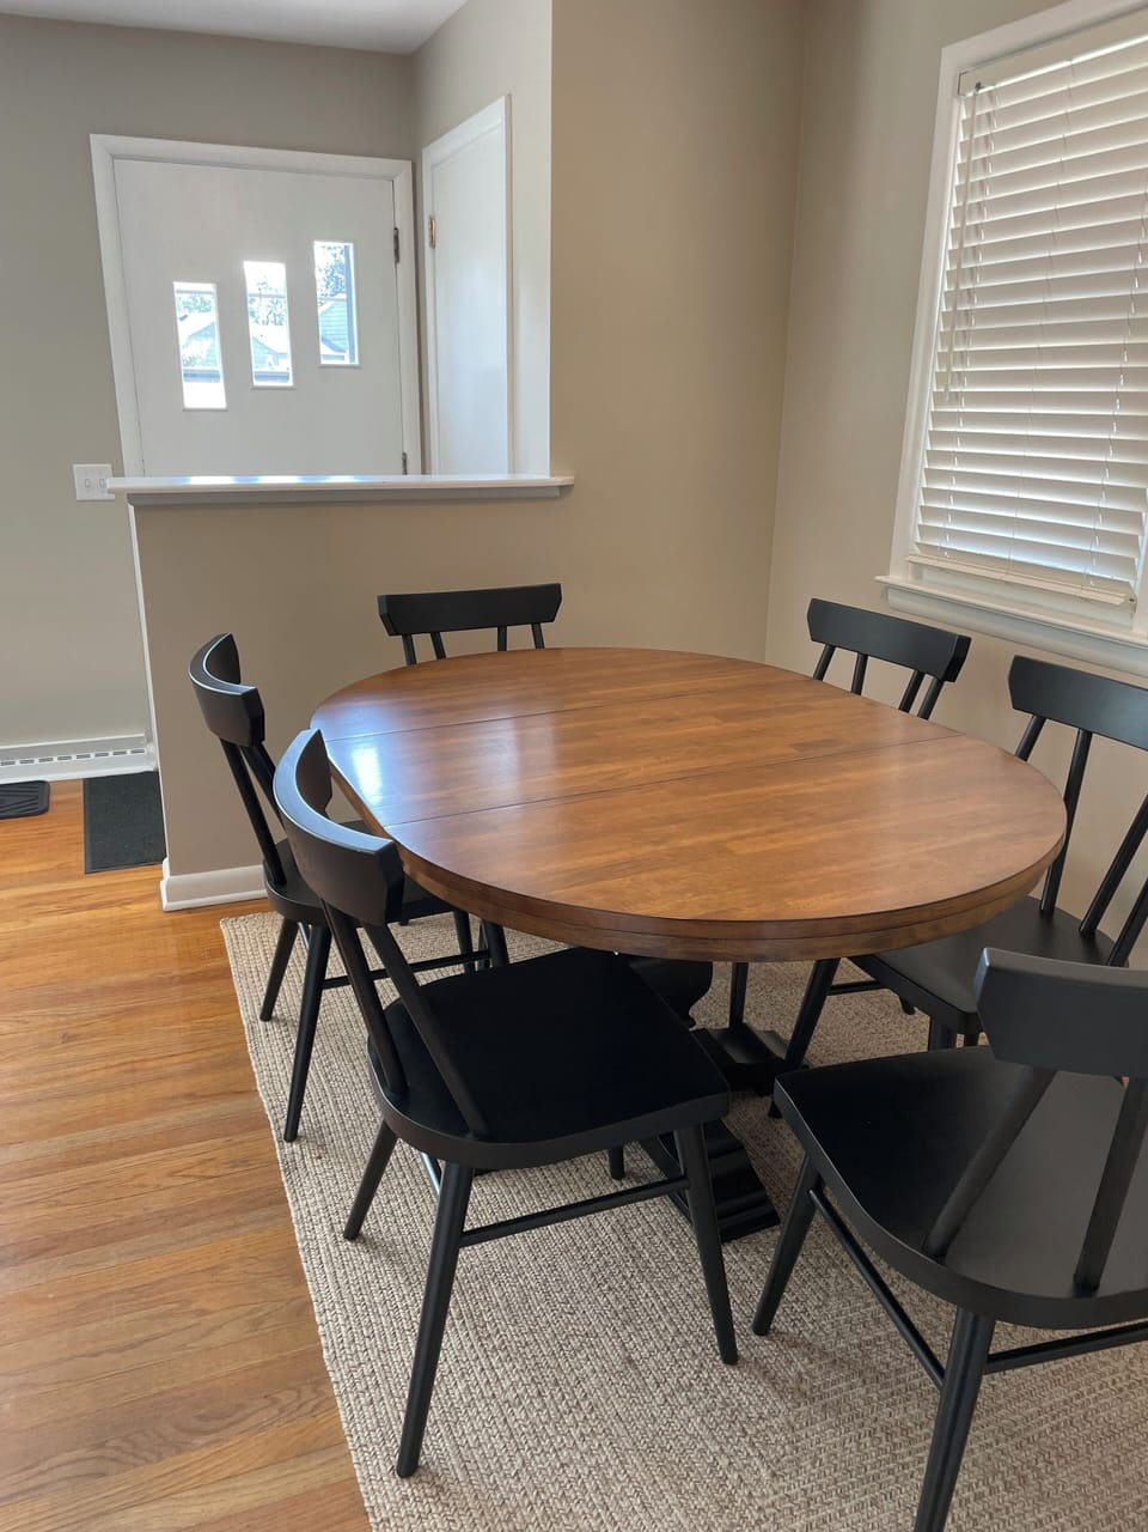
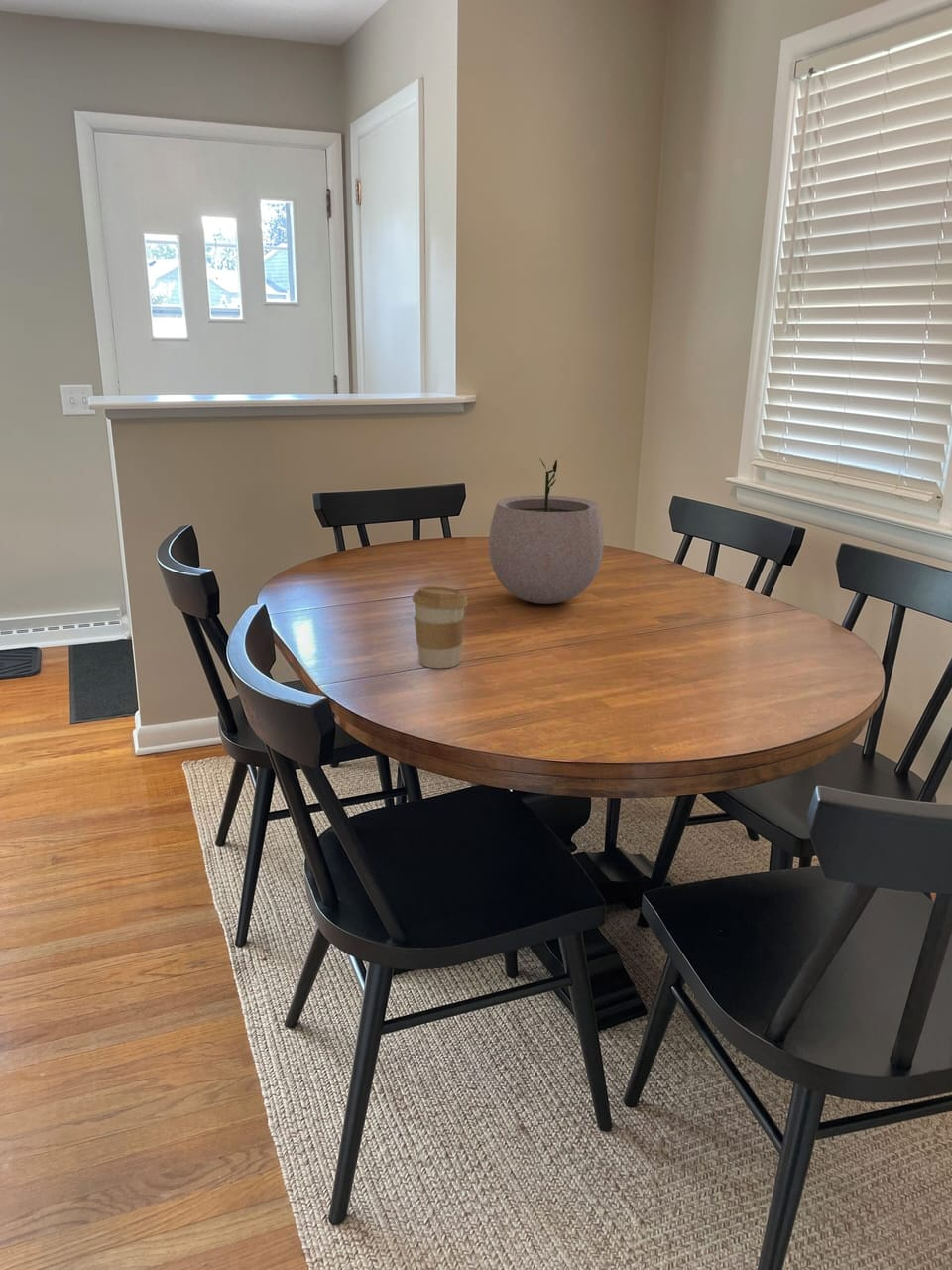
+ coffee cup (439, 624)
+ plant pot (546, 531)
